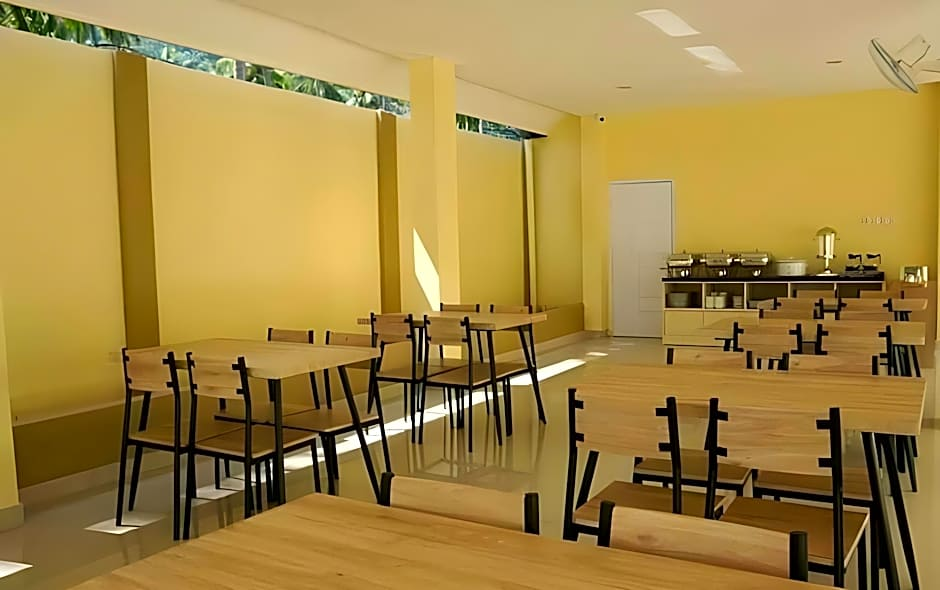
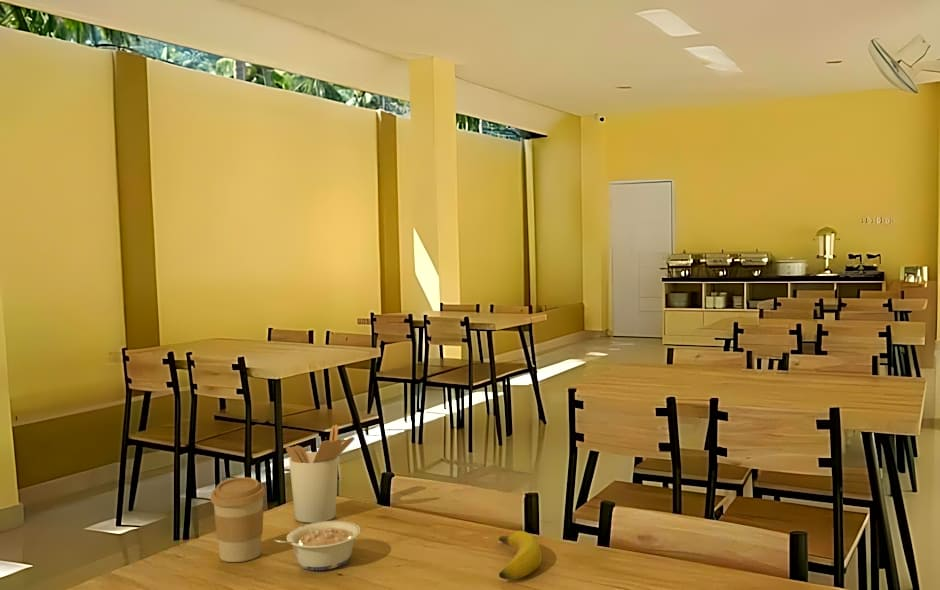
+ legume (322, 545)
+ utensil holder (322, 474)
+ banana (517, 549)
+ coffee cup (239, 518)
